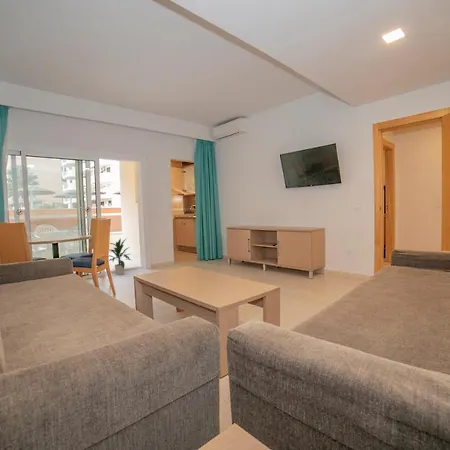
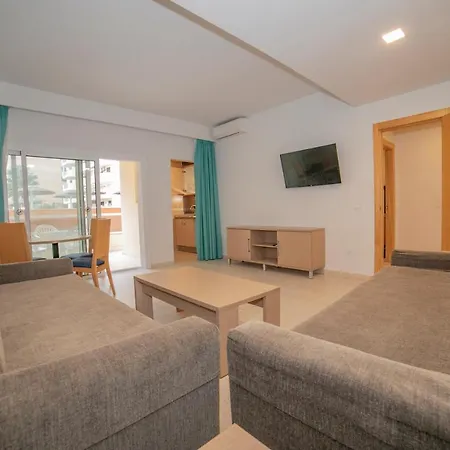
- indoor plant (118, 256)
